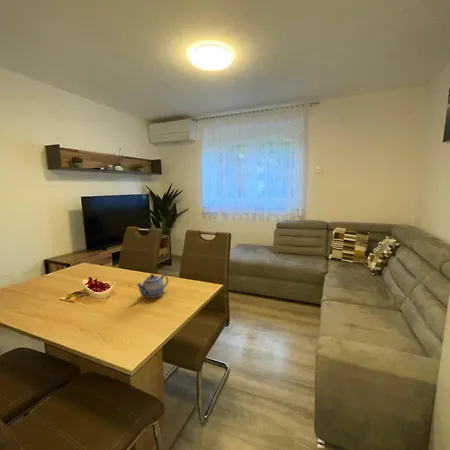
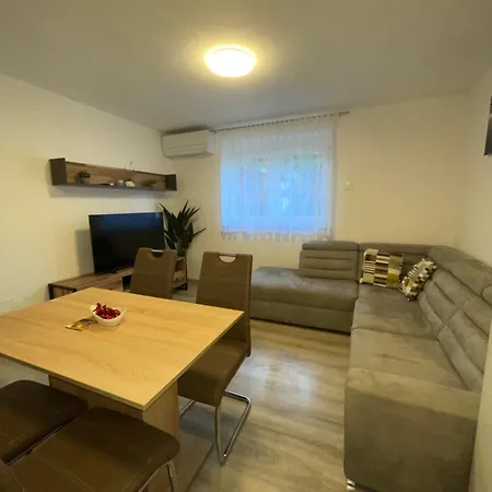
- teapot (153, 284)
